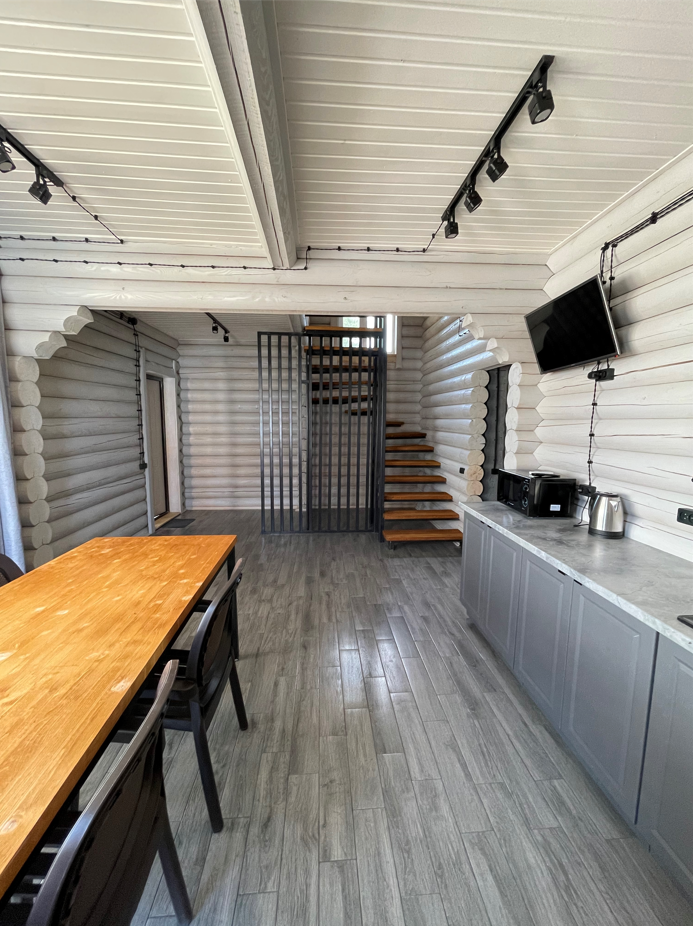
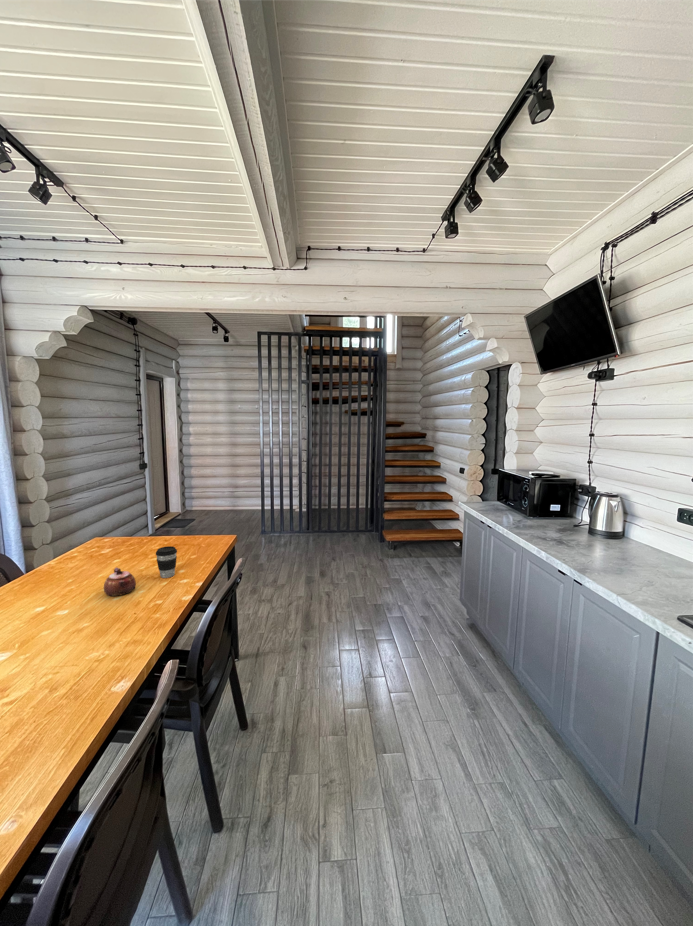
+ teapot (119, 579)
+ coffee cup (166, 562)
